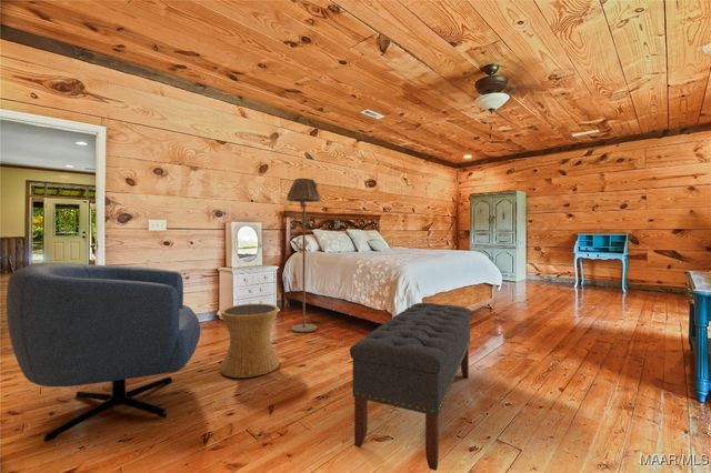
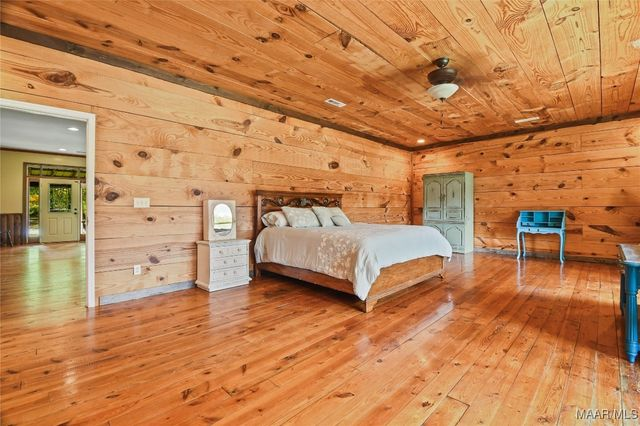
- floor lamp (303, 253)
- armchair (117, 334)
- side table (250, 338)
- bench (422, 361)
